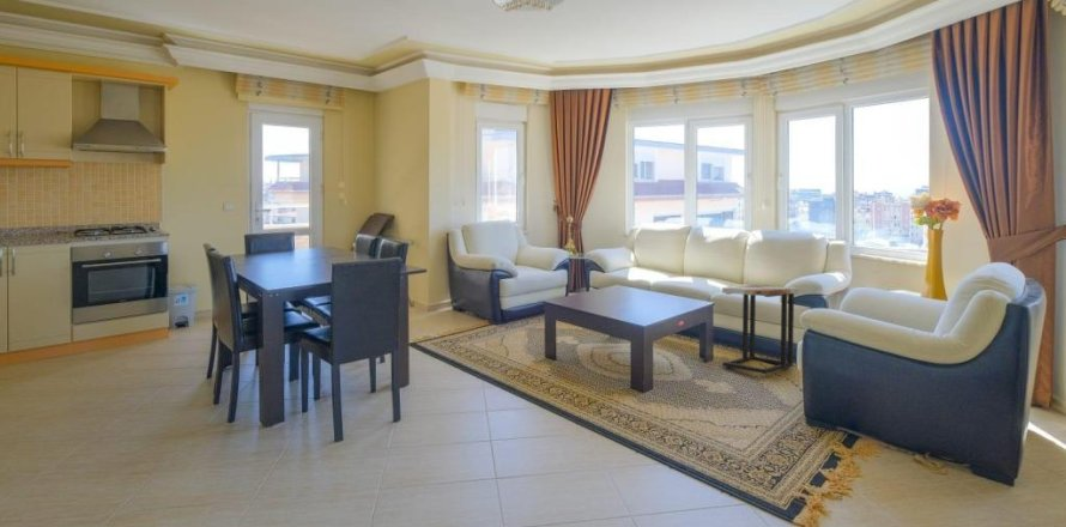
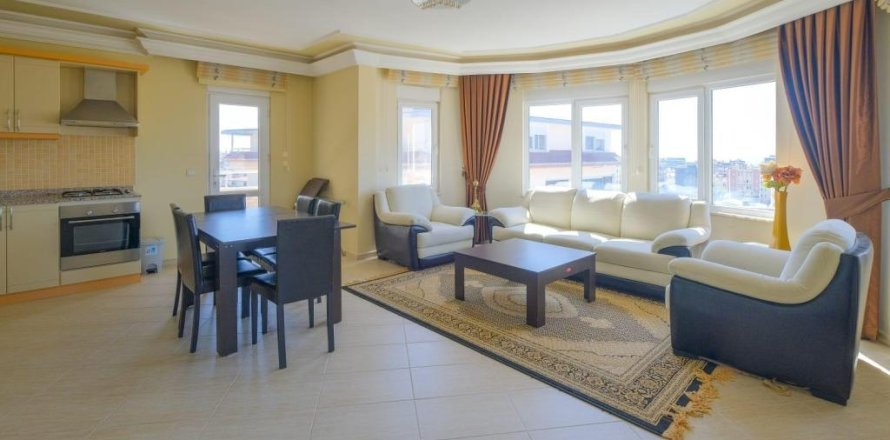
- side table (753, 327)
